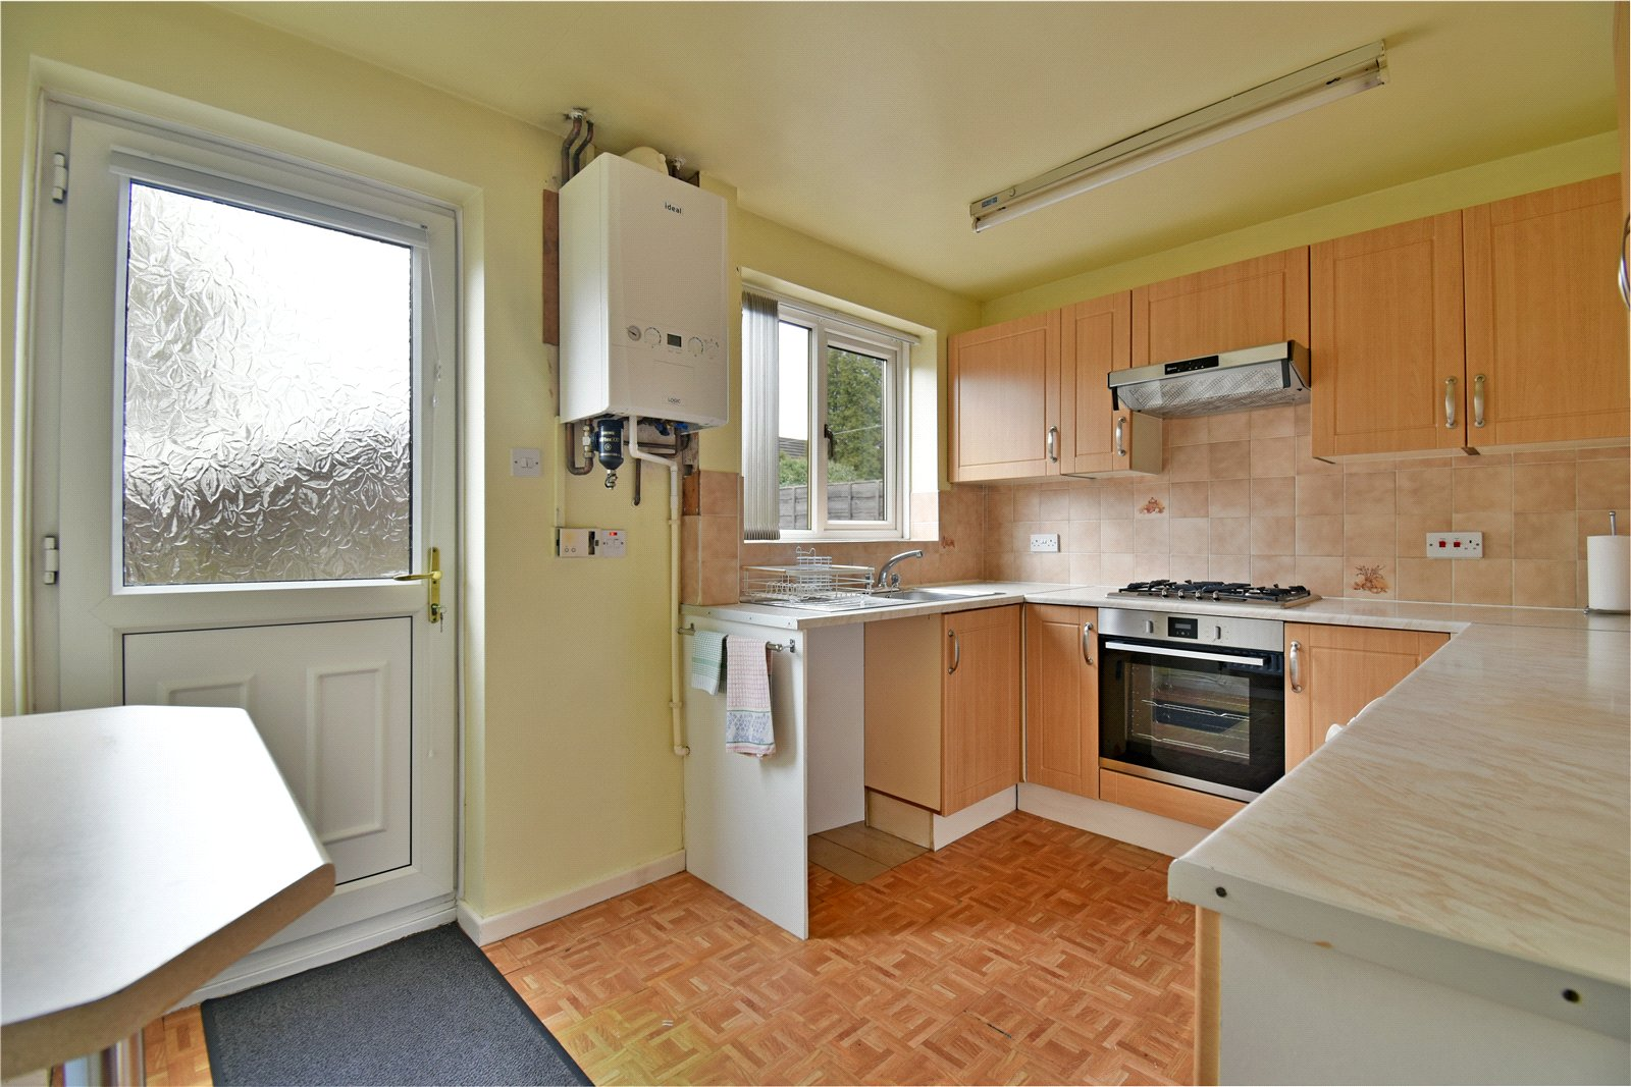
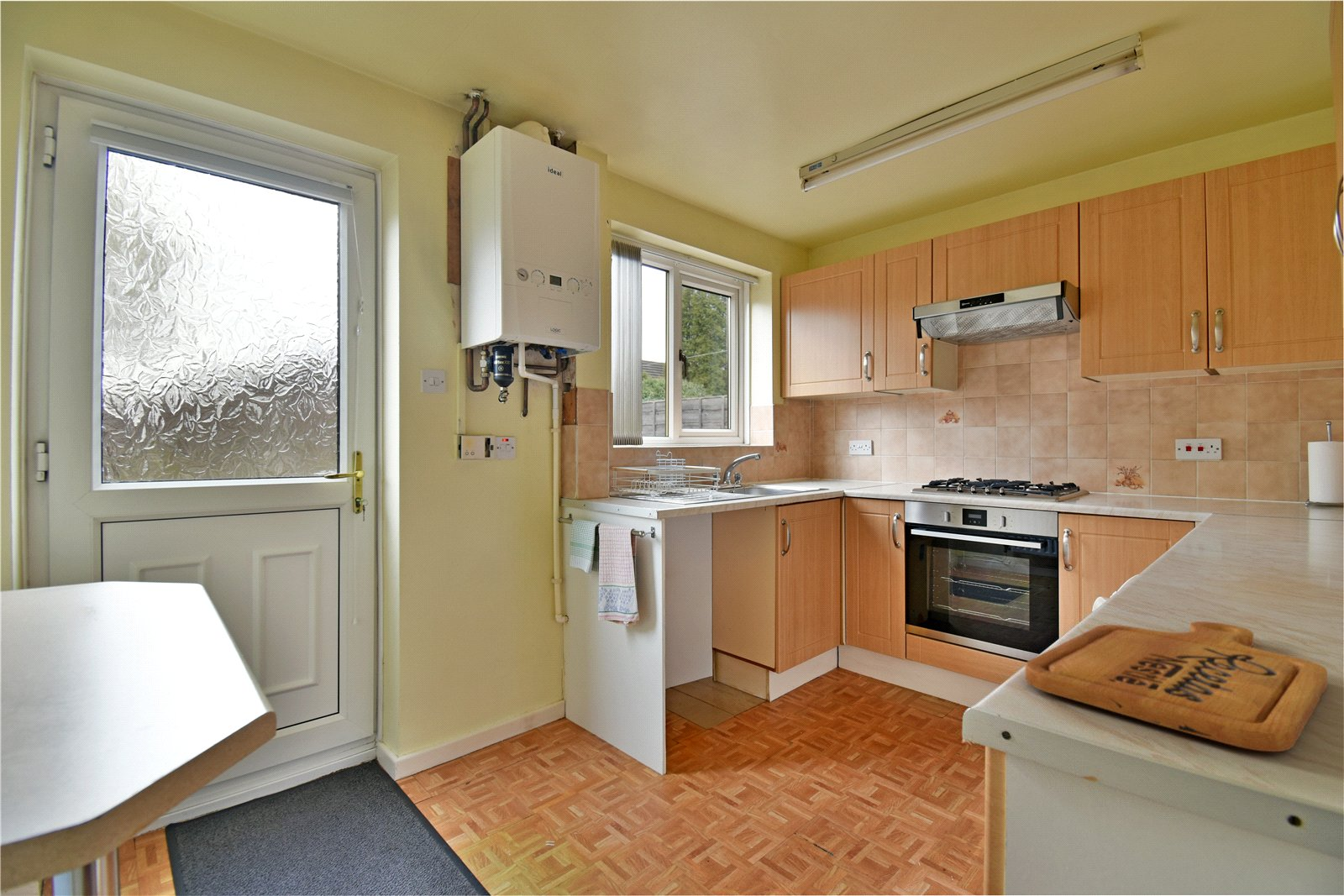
+ cutting board (1187, 662)
